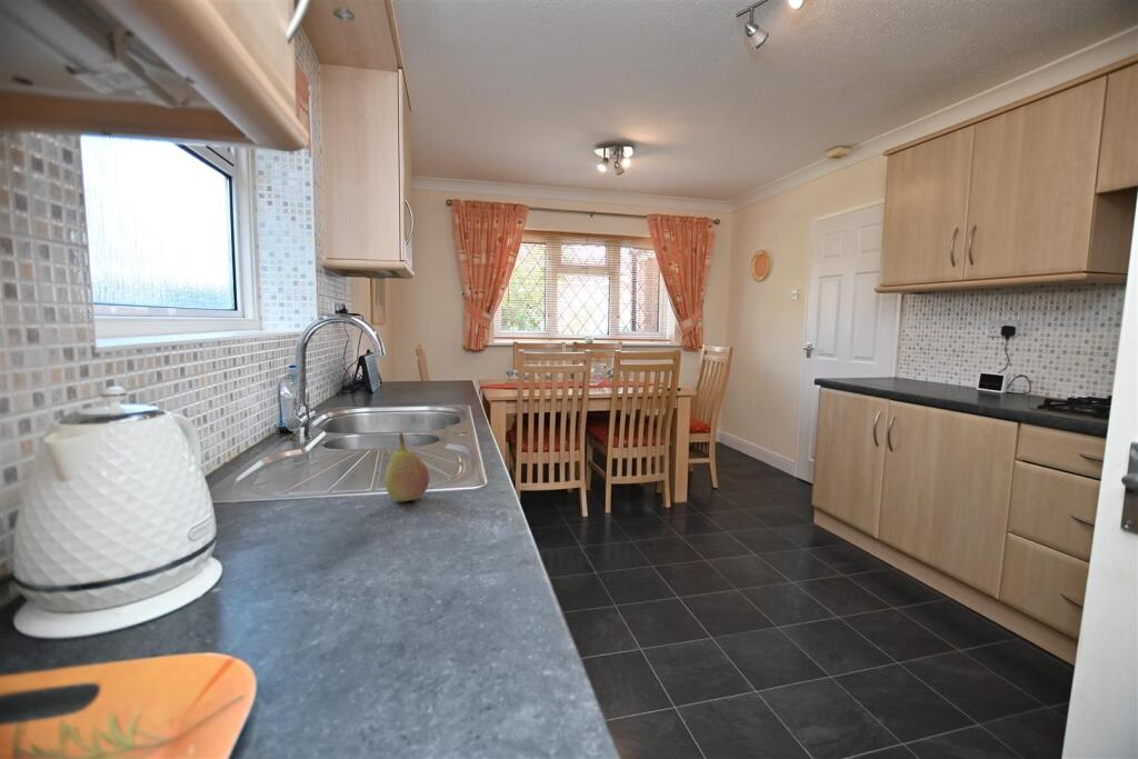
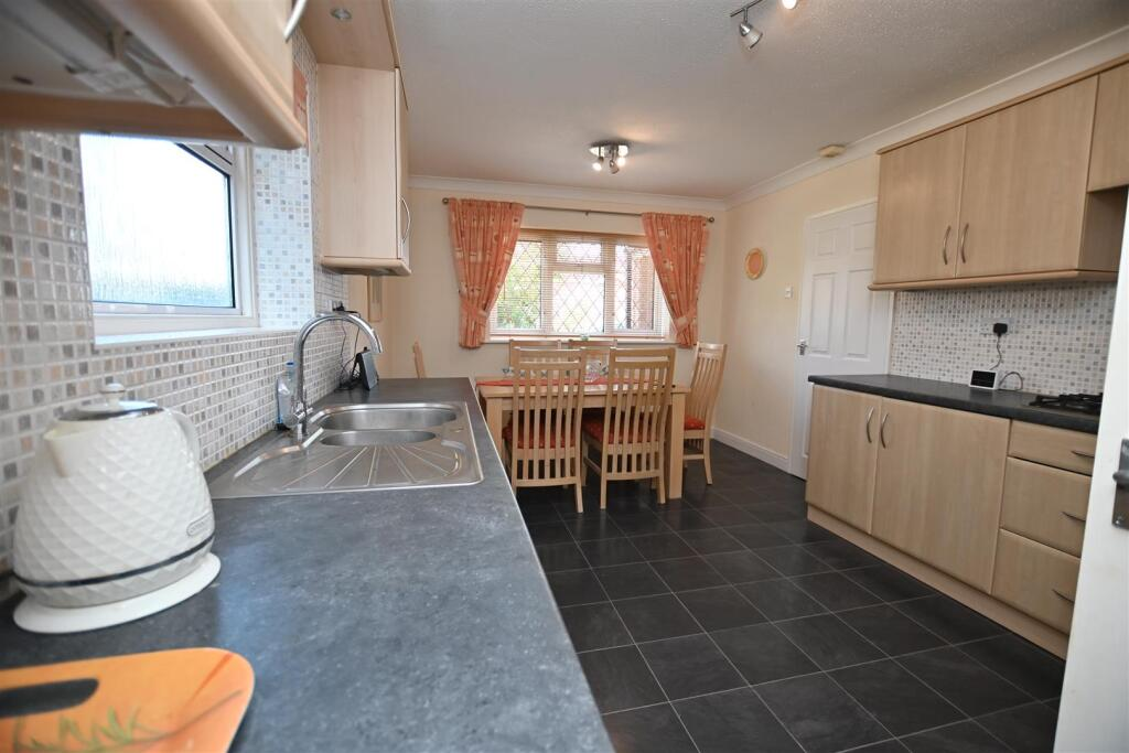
- fruit (407, 466)
